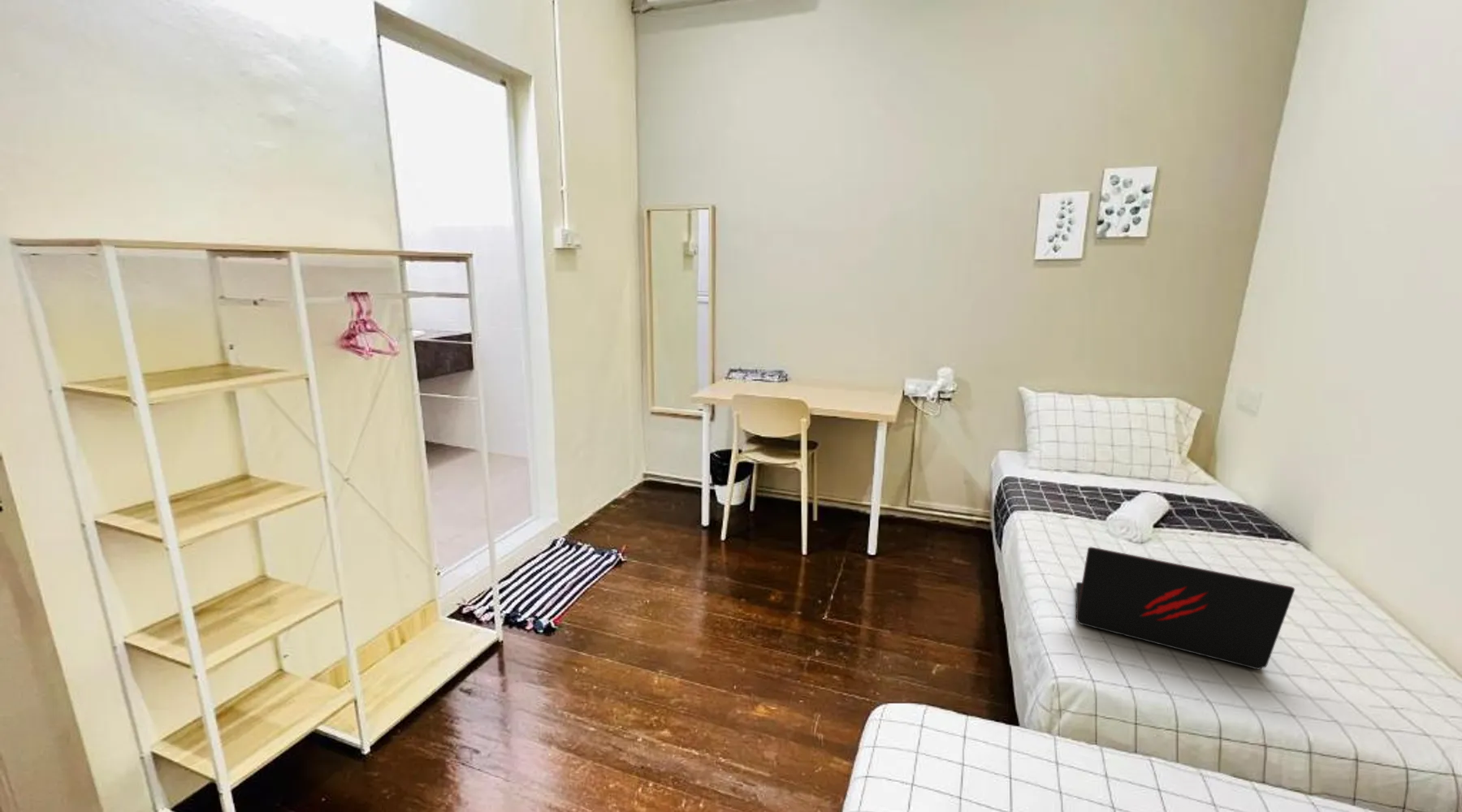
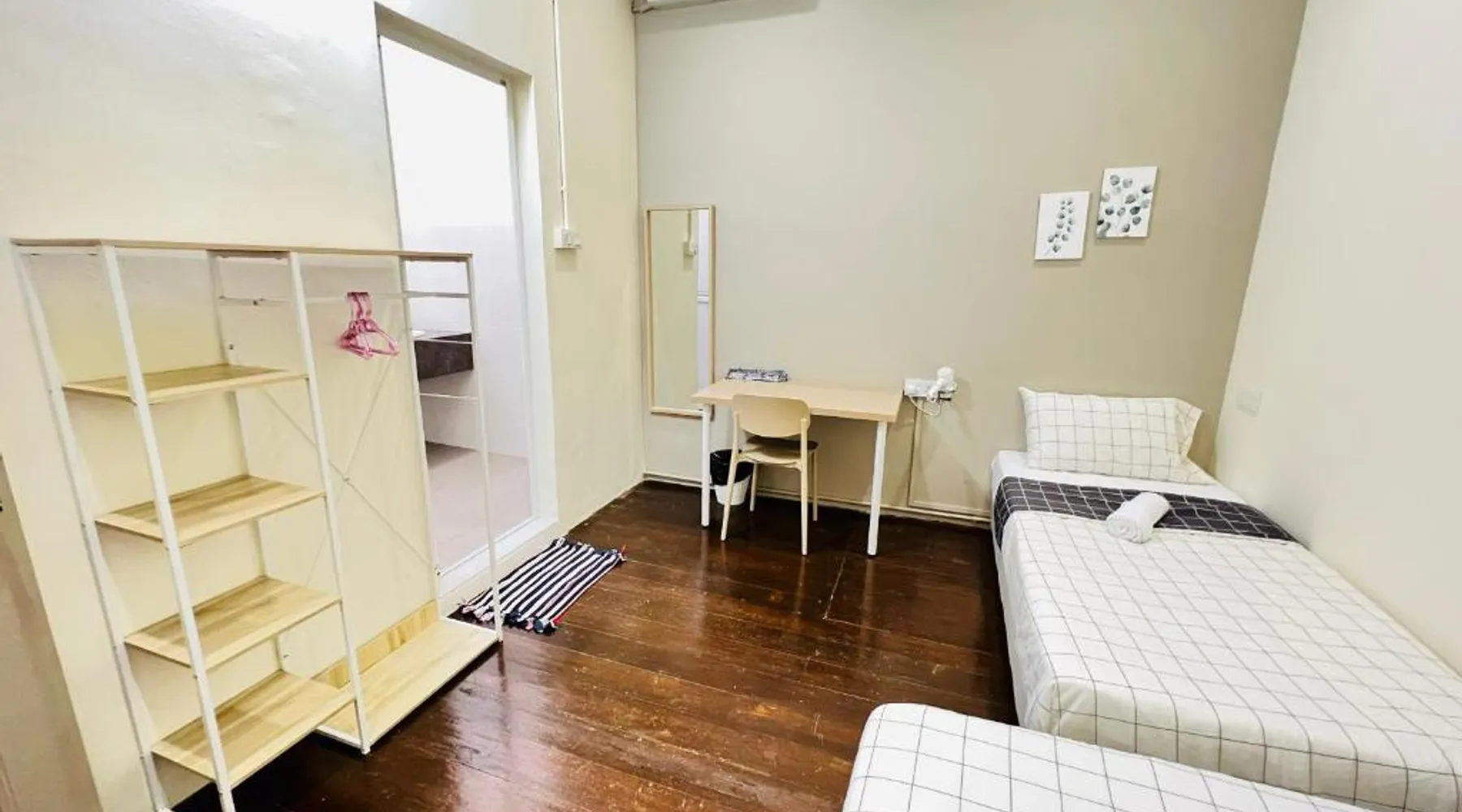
- laptop (1167, 587)
